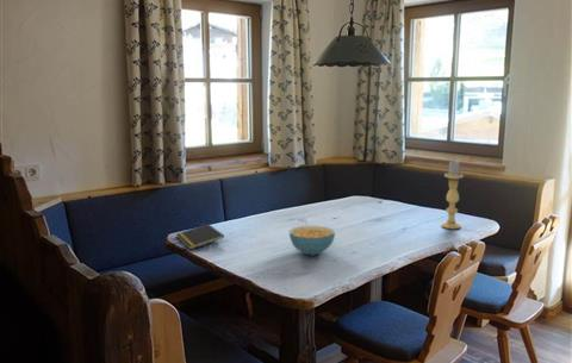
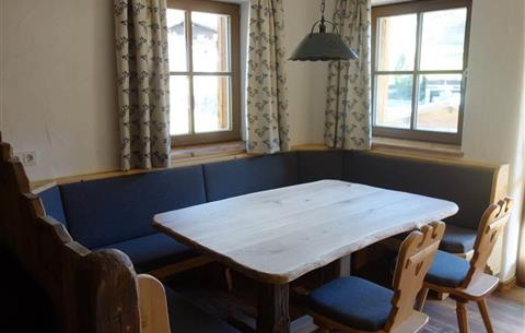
- candle holder (453, 193)
- notepad (199, 236)
- cereal bowl (311, 242)
